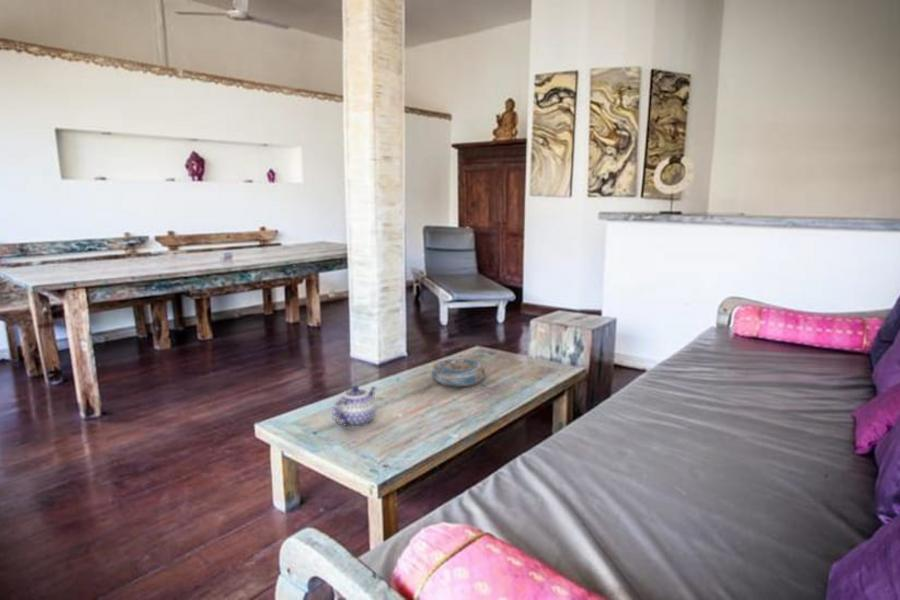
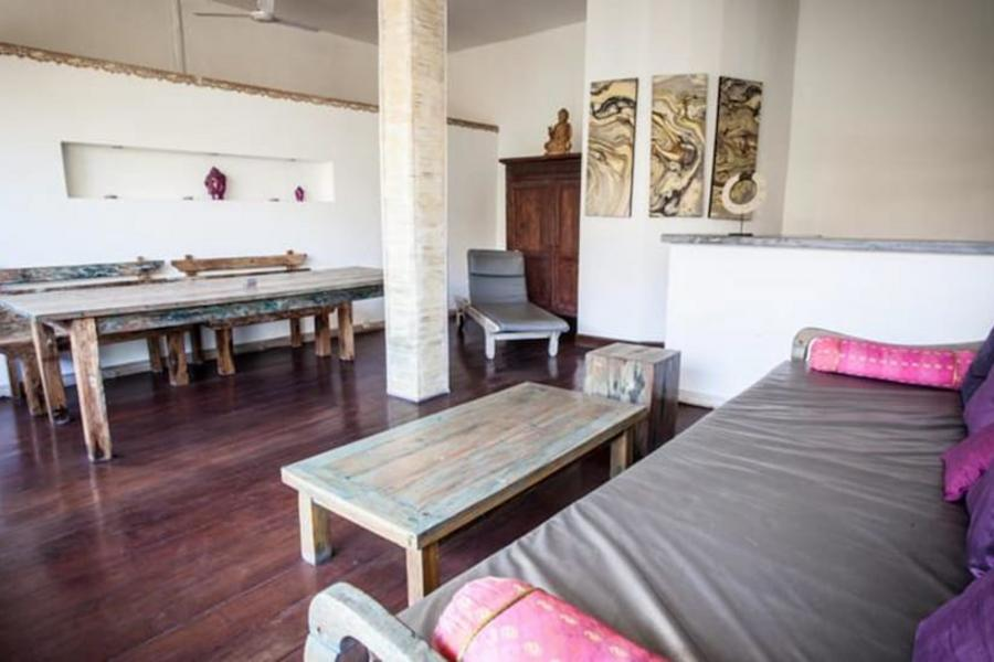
- decorative bowl (458, 371)
- teapot (355, 404)
